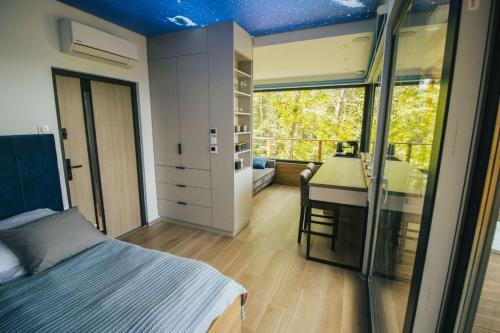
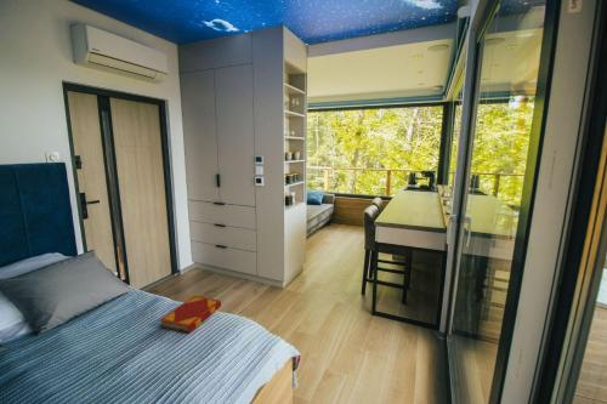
+ hardback book (192, 312)
